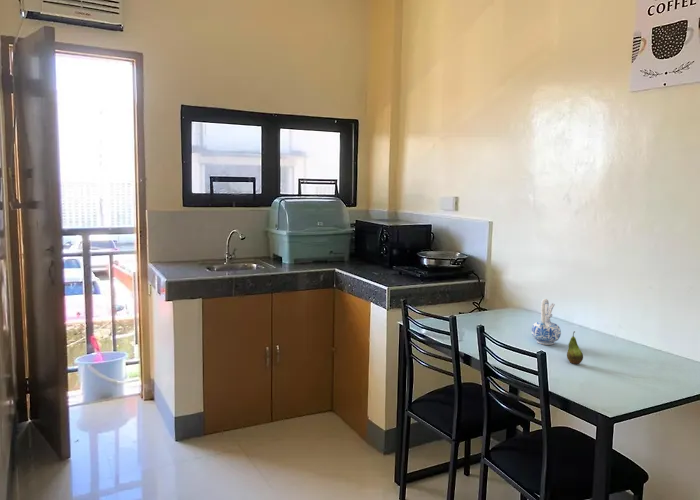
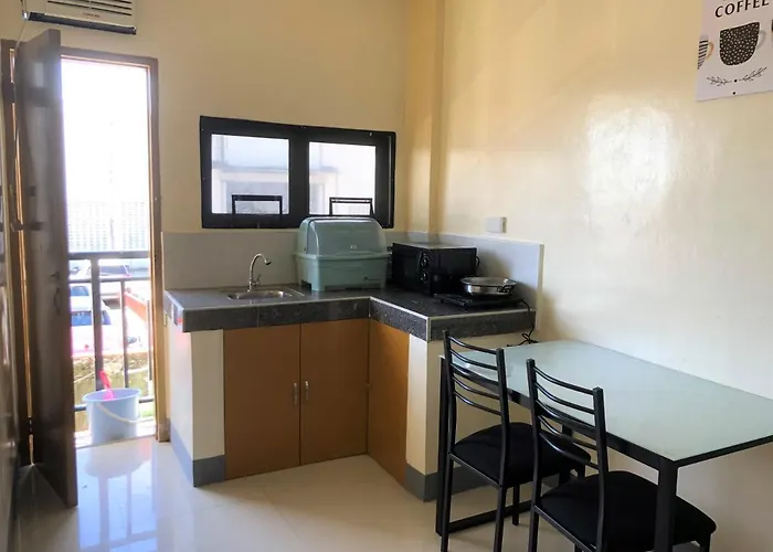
- ceramic pitcher (546, 320)
- fruit (575, 346)
